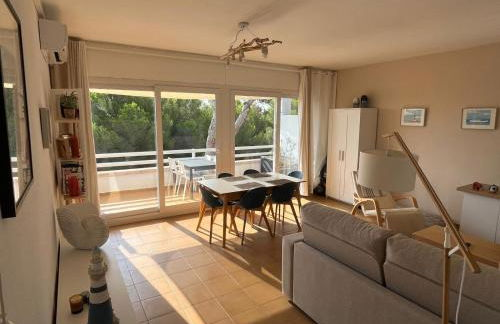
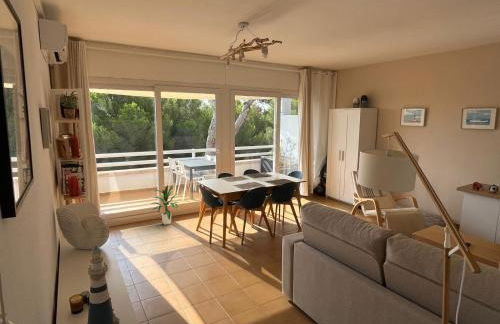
+ indoor plant (165, 204)
